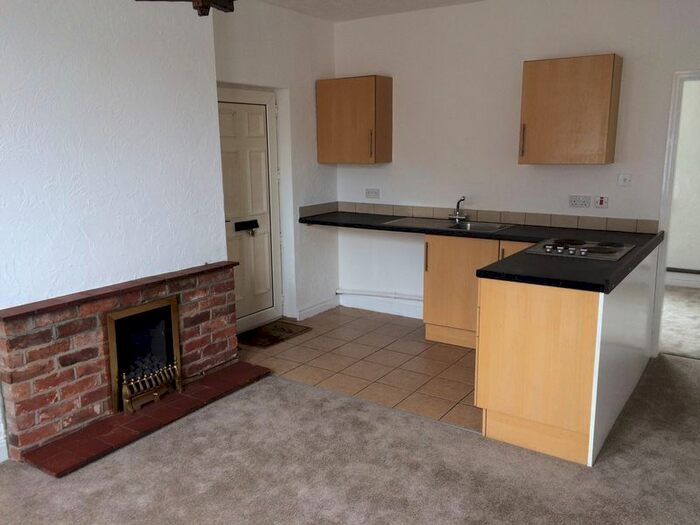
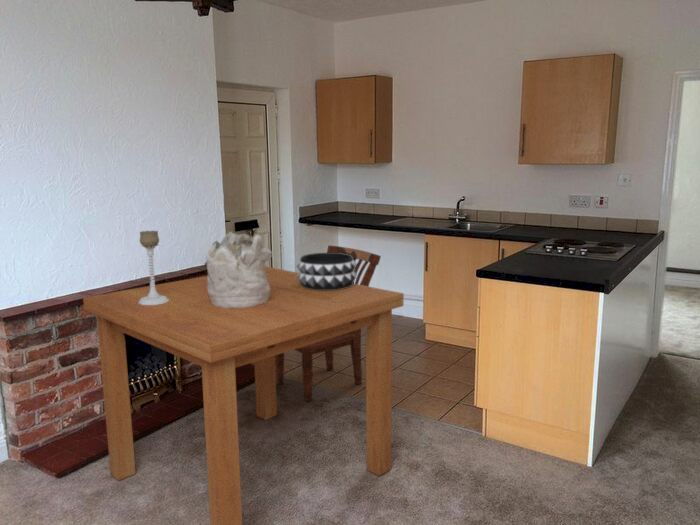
+ candle holder (151, 266)
+ mineral sample (239, 265)
+ dining chair (329, 338)
+ dining table (255, 386)
+ decorative bowl (326, 270)
